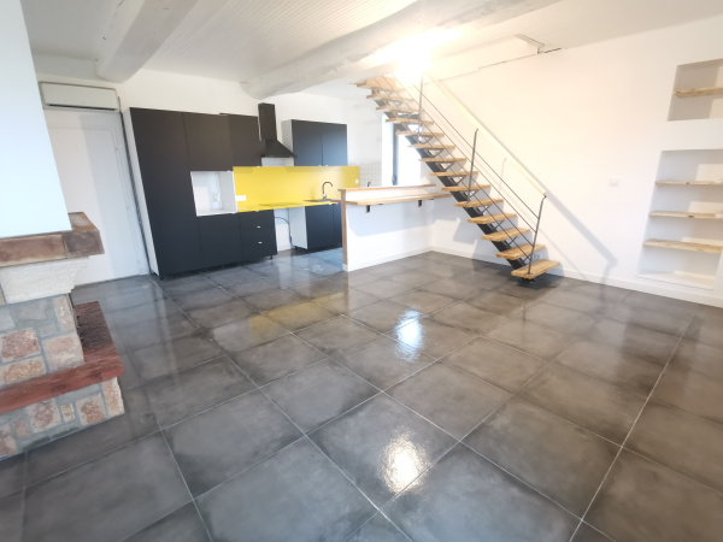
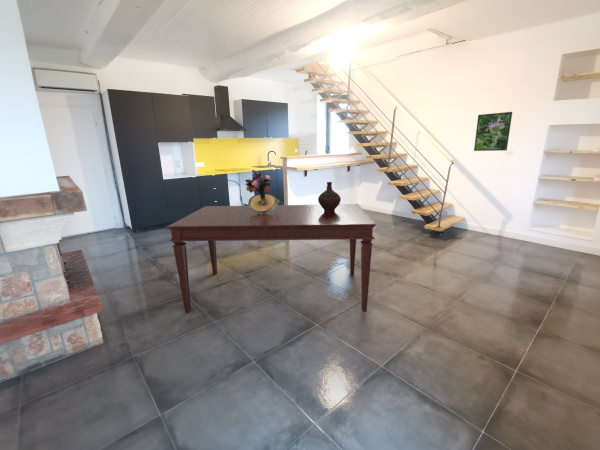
+ bouquet (261, 190)
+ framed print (492, 132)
+ dining table (277, 239)
+ ceramic jug (329, 196)
